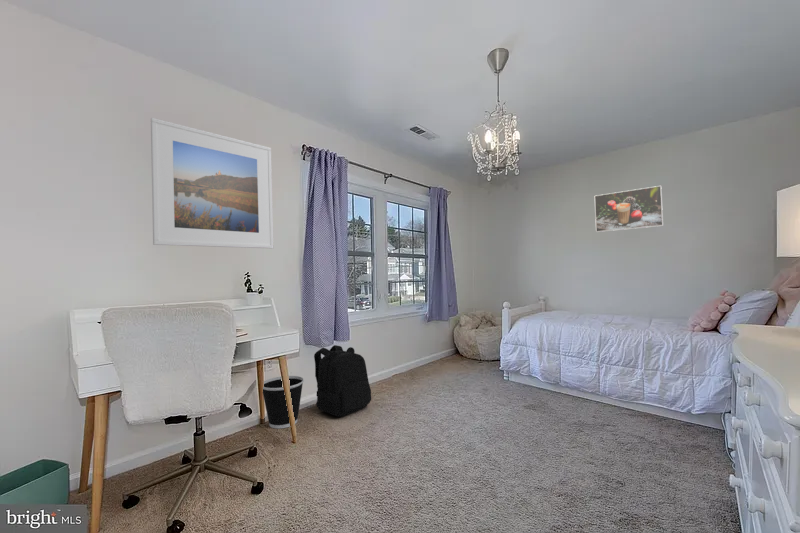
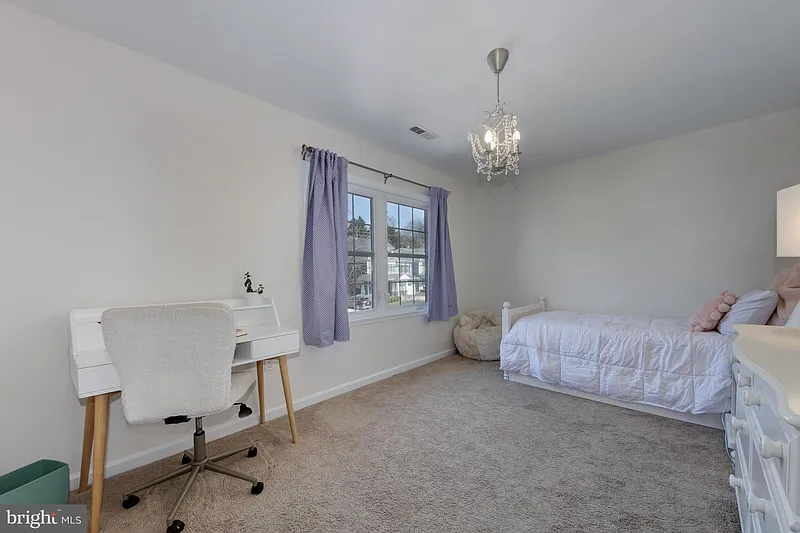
- wastebasket (283, 402)
- backpack (340, 378)
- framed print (218, 190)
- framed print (627, 210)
